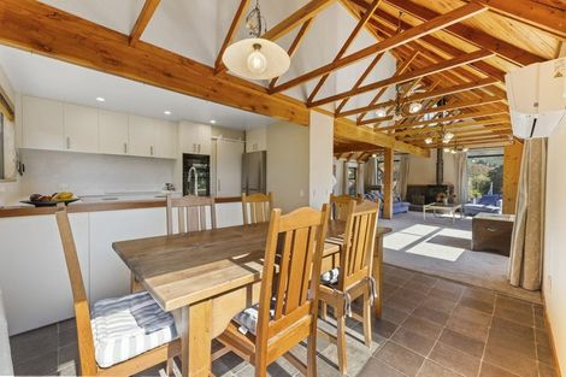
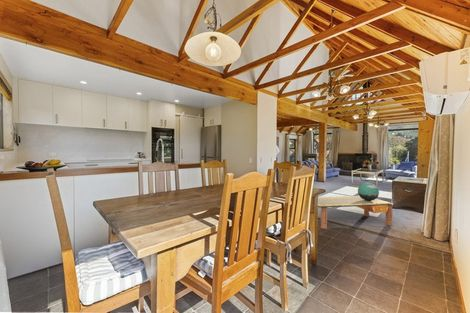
+ coffee table (345, 206)
+ decorative globe (368, 191)
